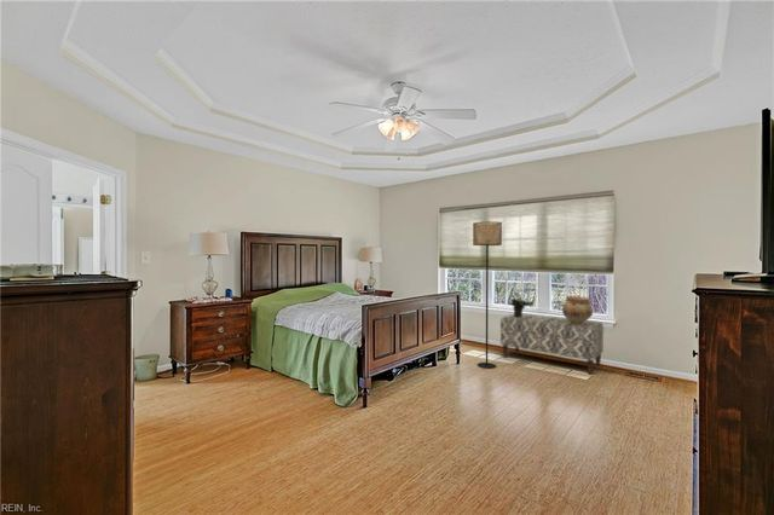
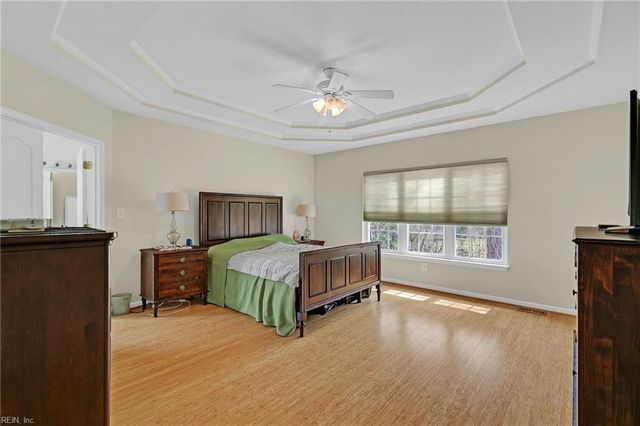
- bench (549, 340)
- floor lamp (486, 294)
- ceramic pot (577, 311)
- potted plant (520, 305)
